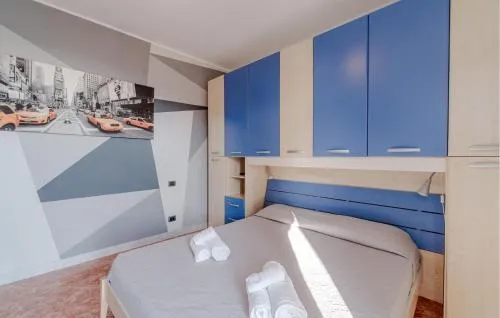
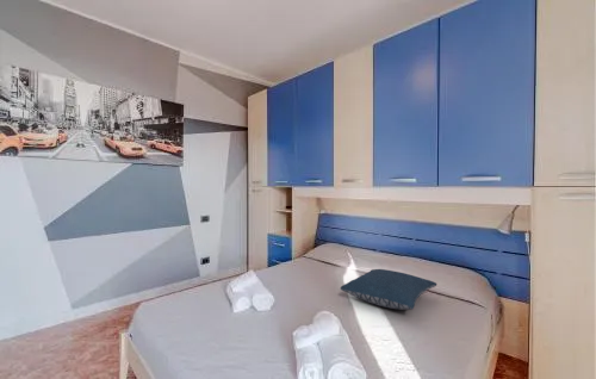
+ pillow (389, 286)
